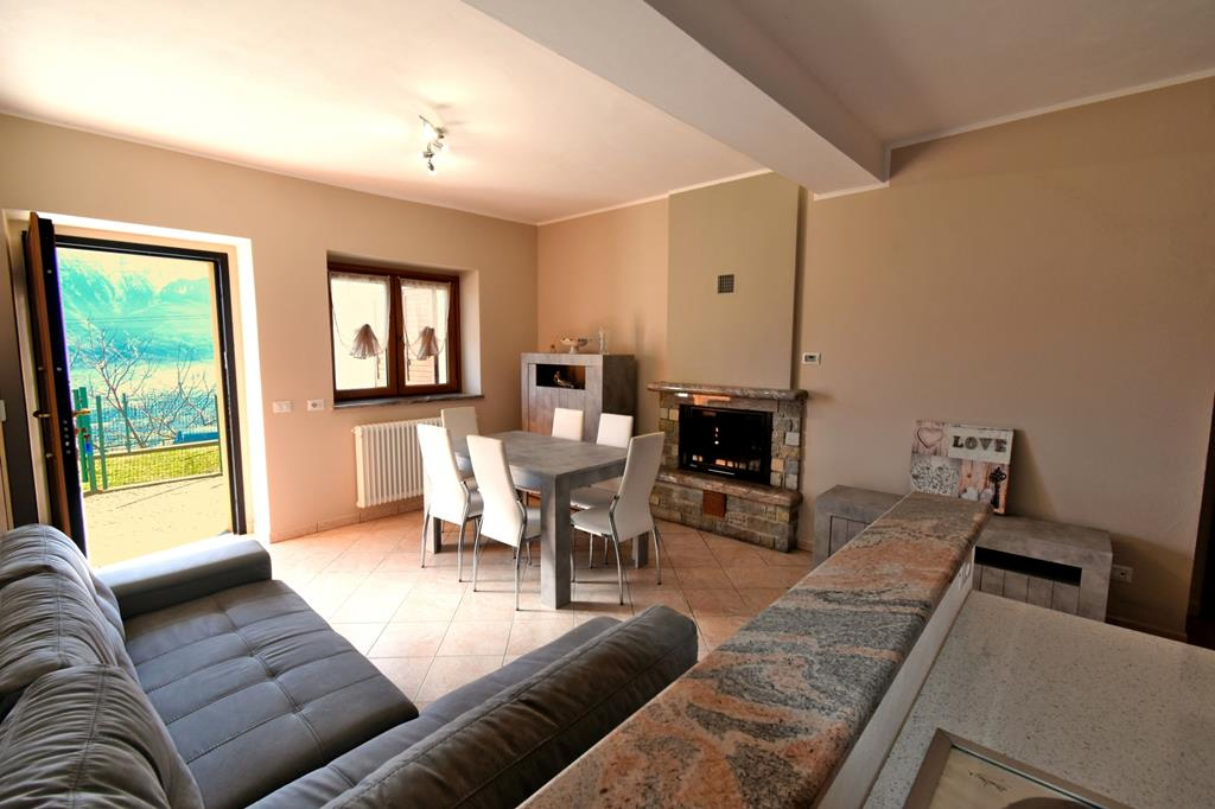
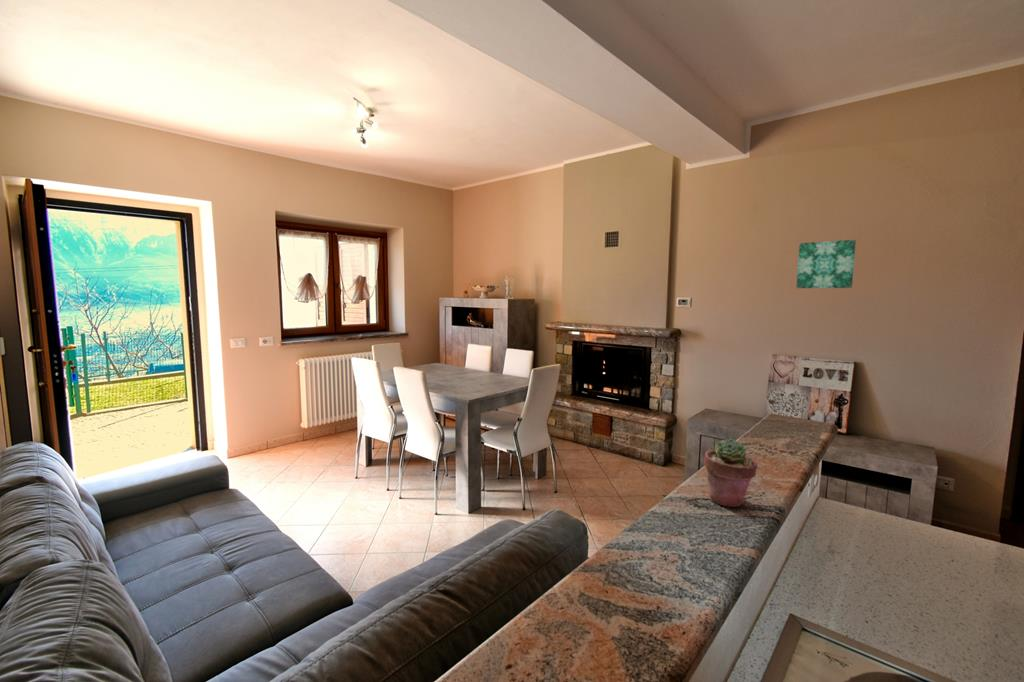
+ wall art (825, 265)
+ potted succulent (729, 470)
